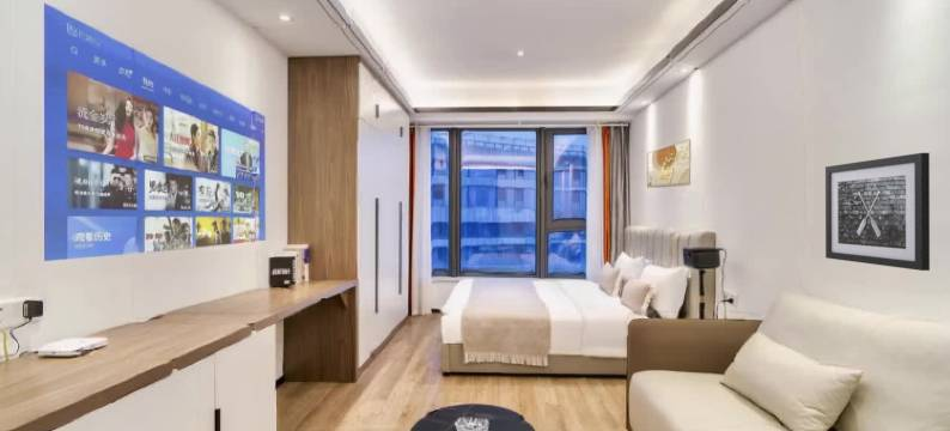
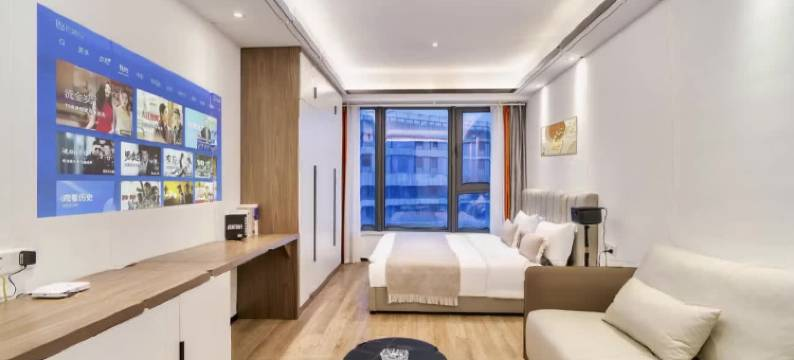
- wall art (870, 212)
